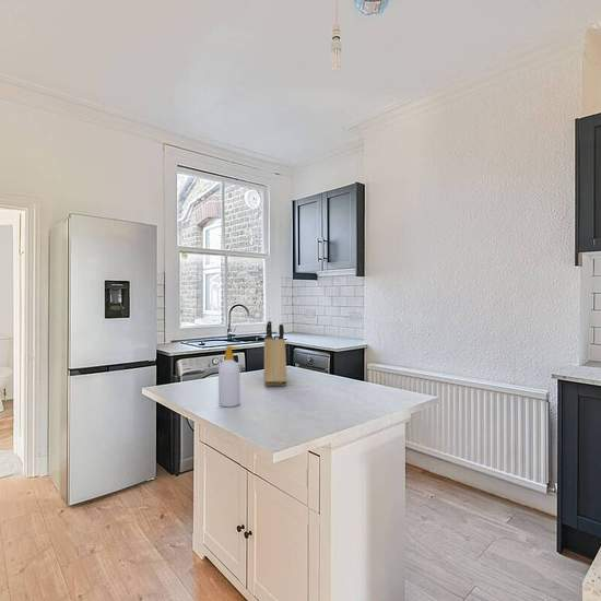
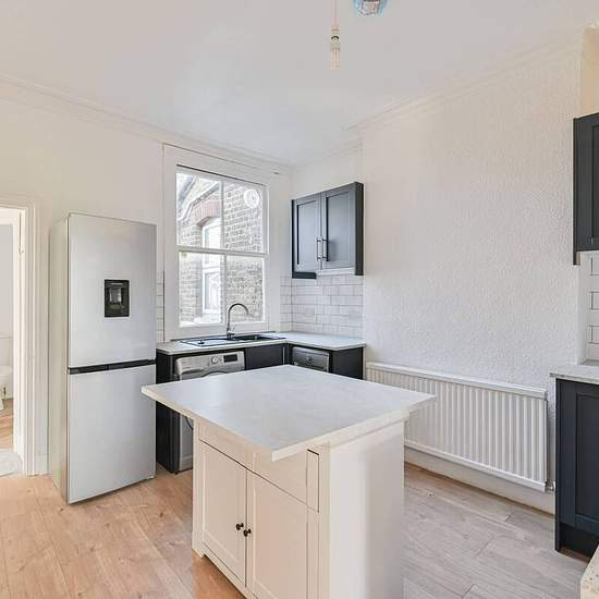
- soap bottle (229, 375)
- knife block (274, 351)
